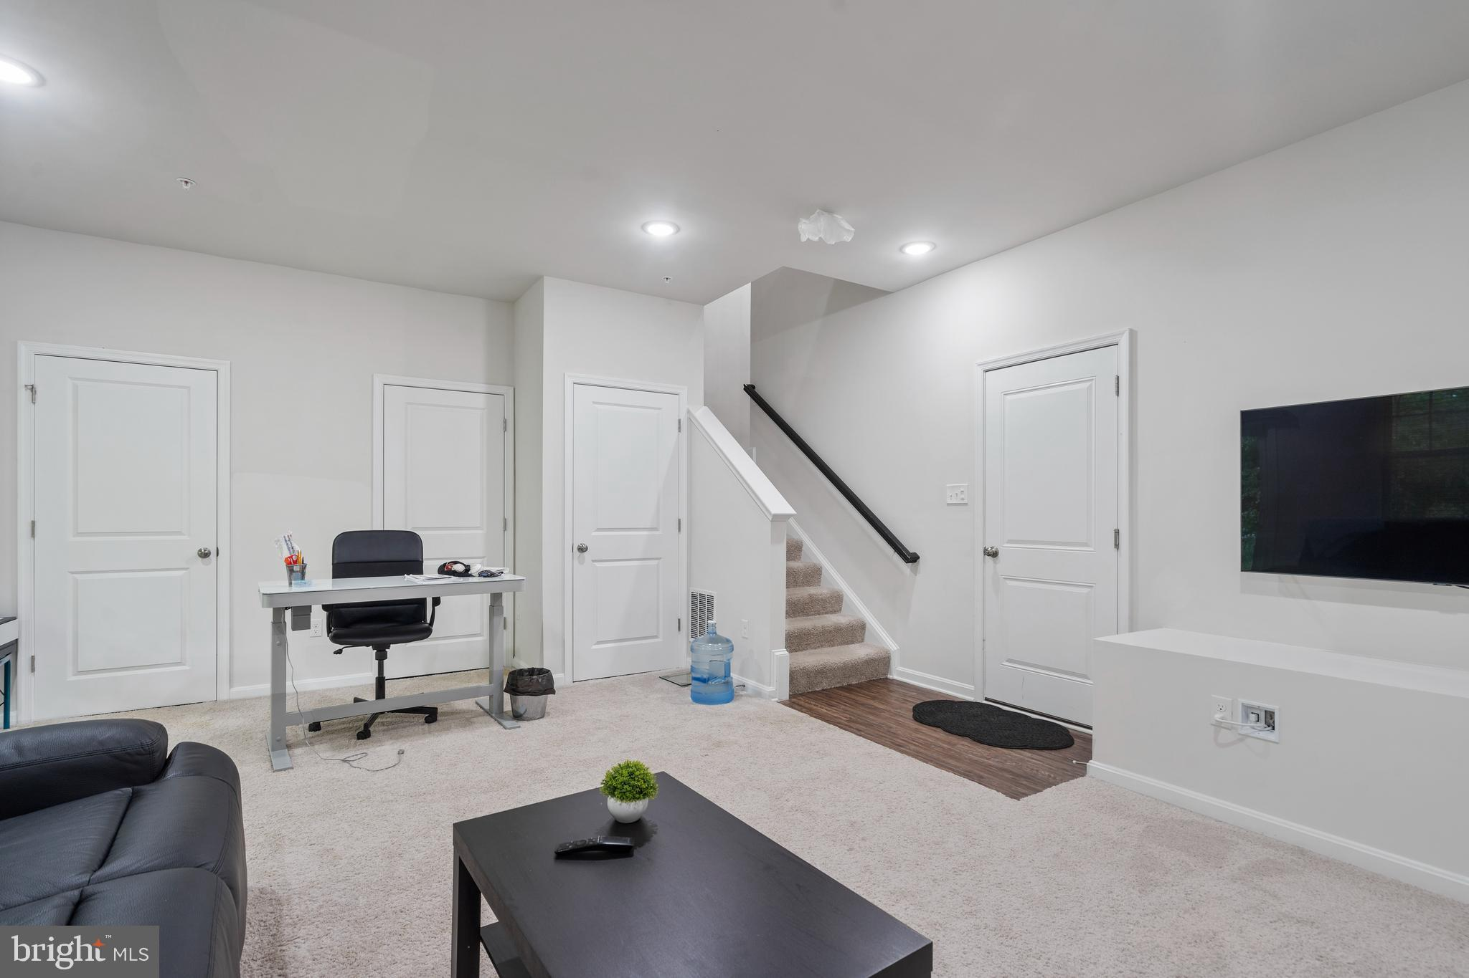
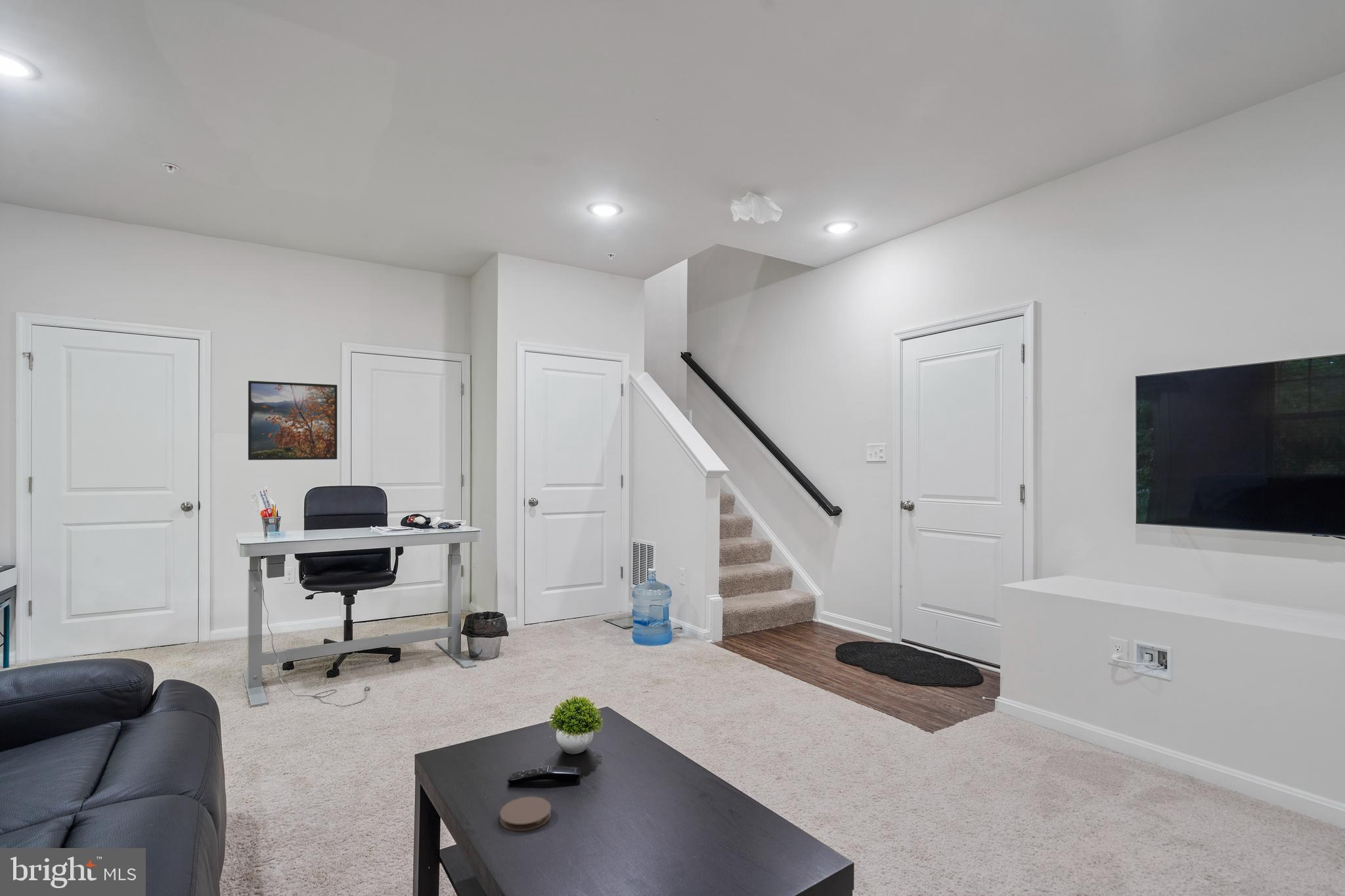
+ coaster (525, 813)
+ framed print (294, 421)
